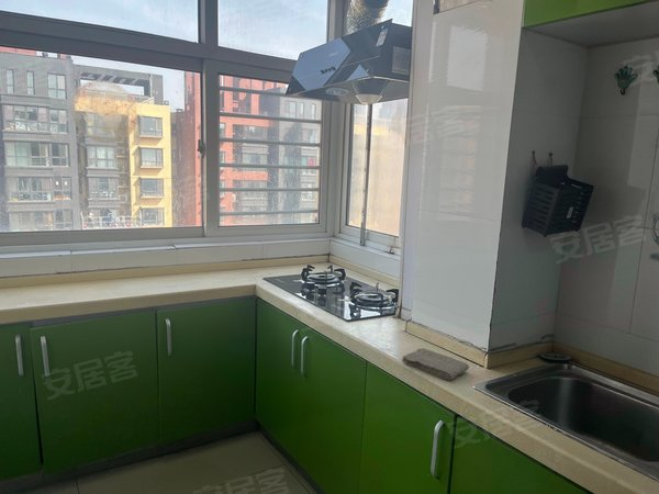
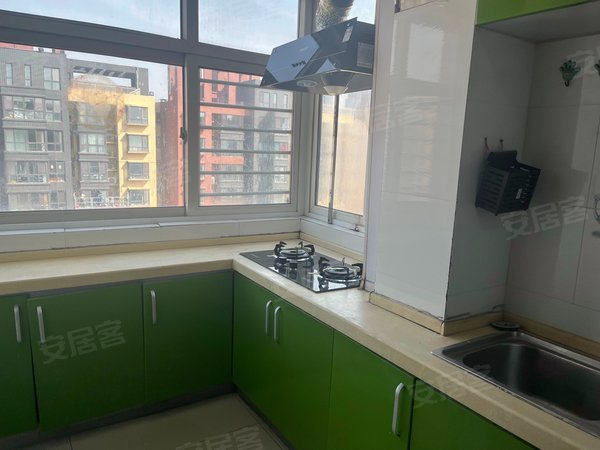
- washcloth (434, 362)
